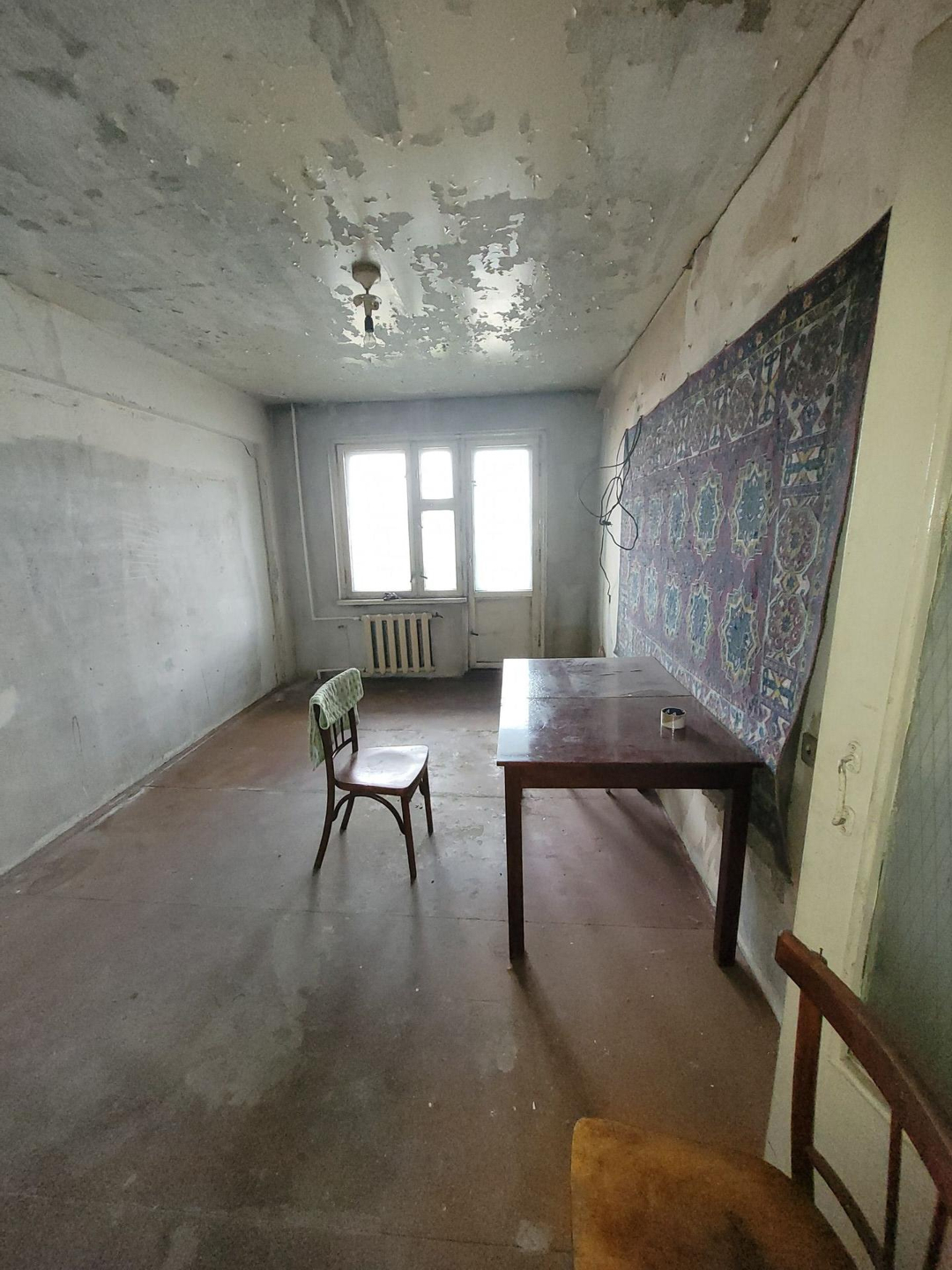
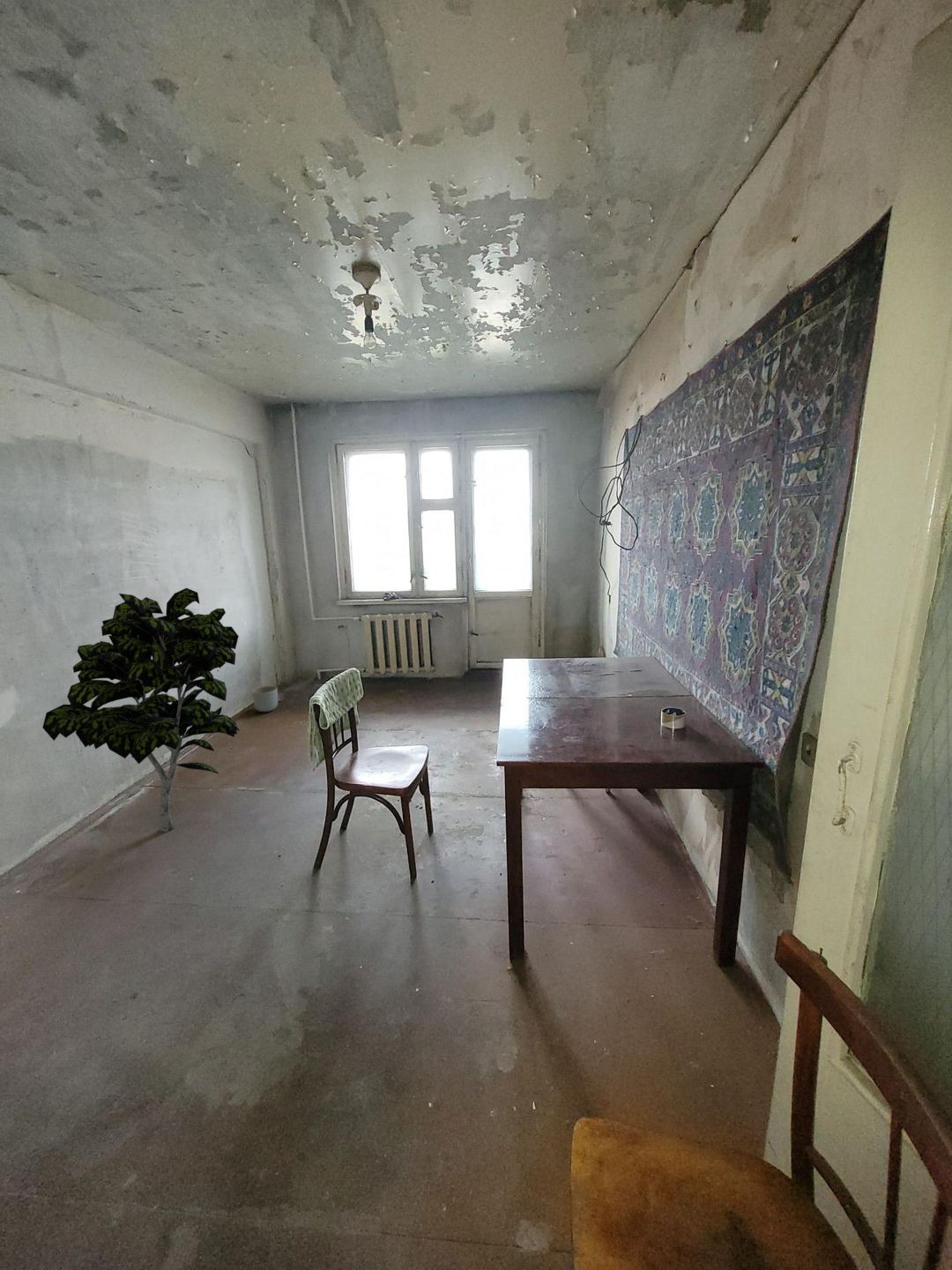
+ planter (265, 699)
+ indoor plant (151, 711)
